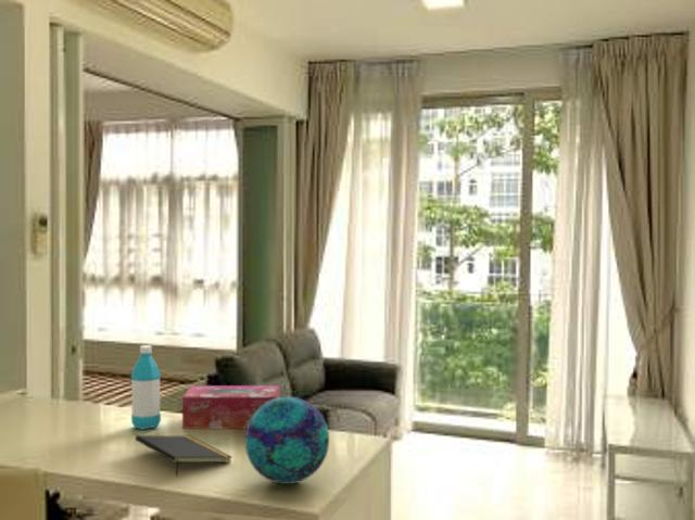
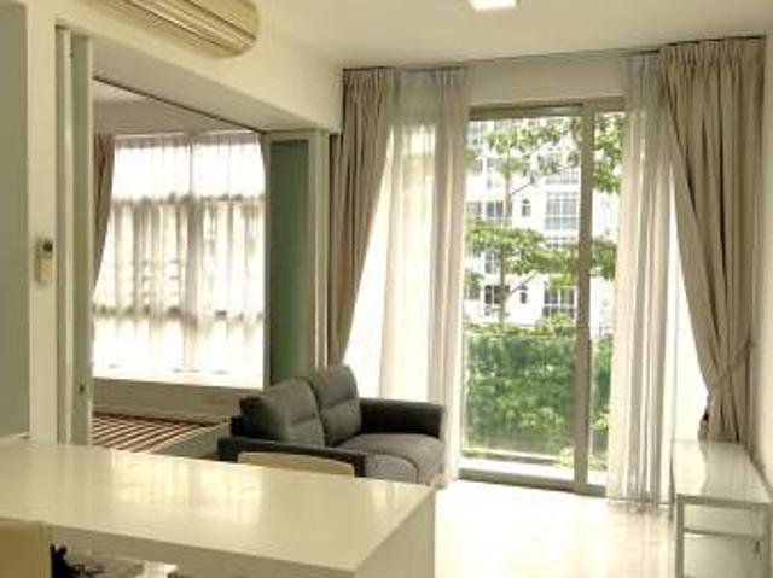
- decorative ball (287, 440)
- water bottle (146, 386)
- tissue box (232, 406)
- notepad (182, 448)
